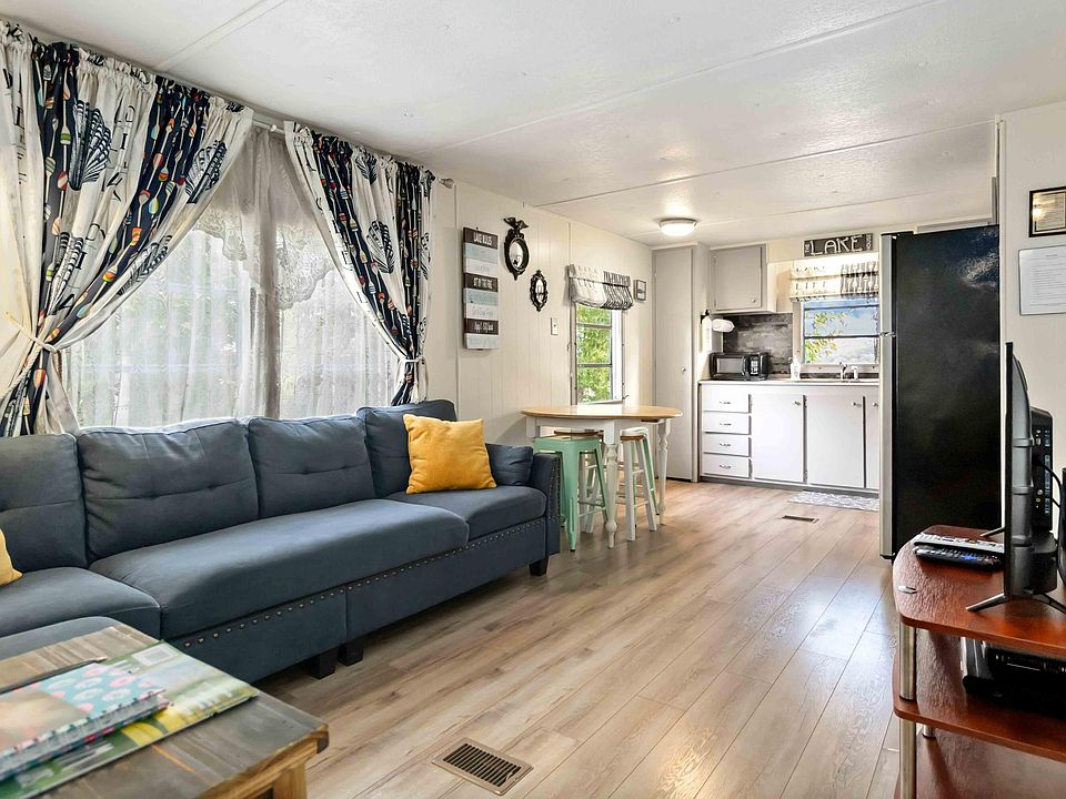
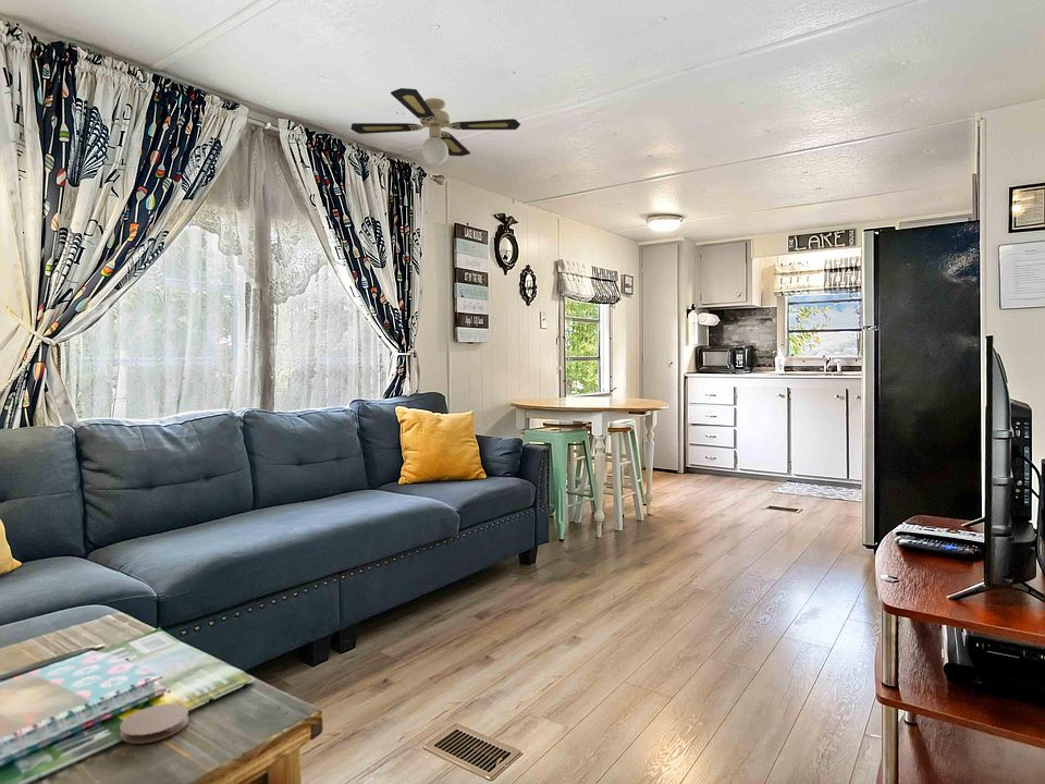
+ coaster (155, 722)
+ ceiling fan (434, 133)
